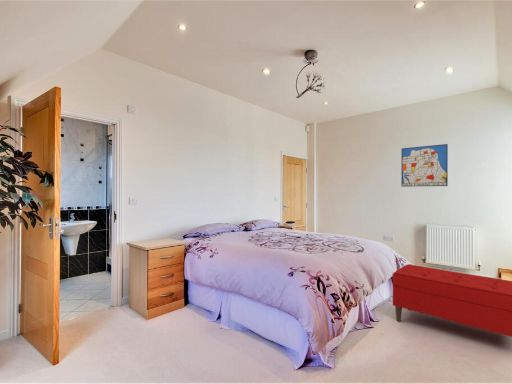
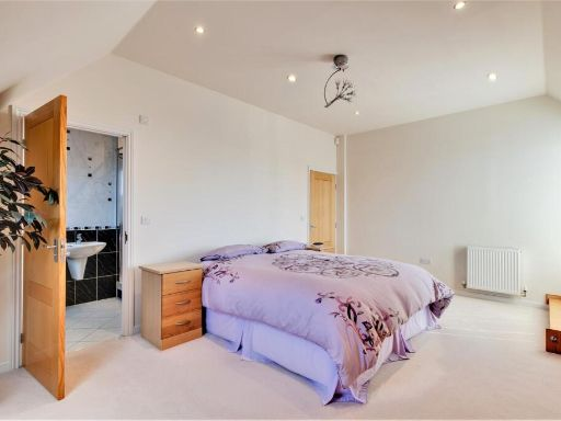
- wall art (423, 166)
- bench (458, 303)
